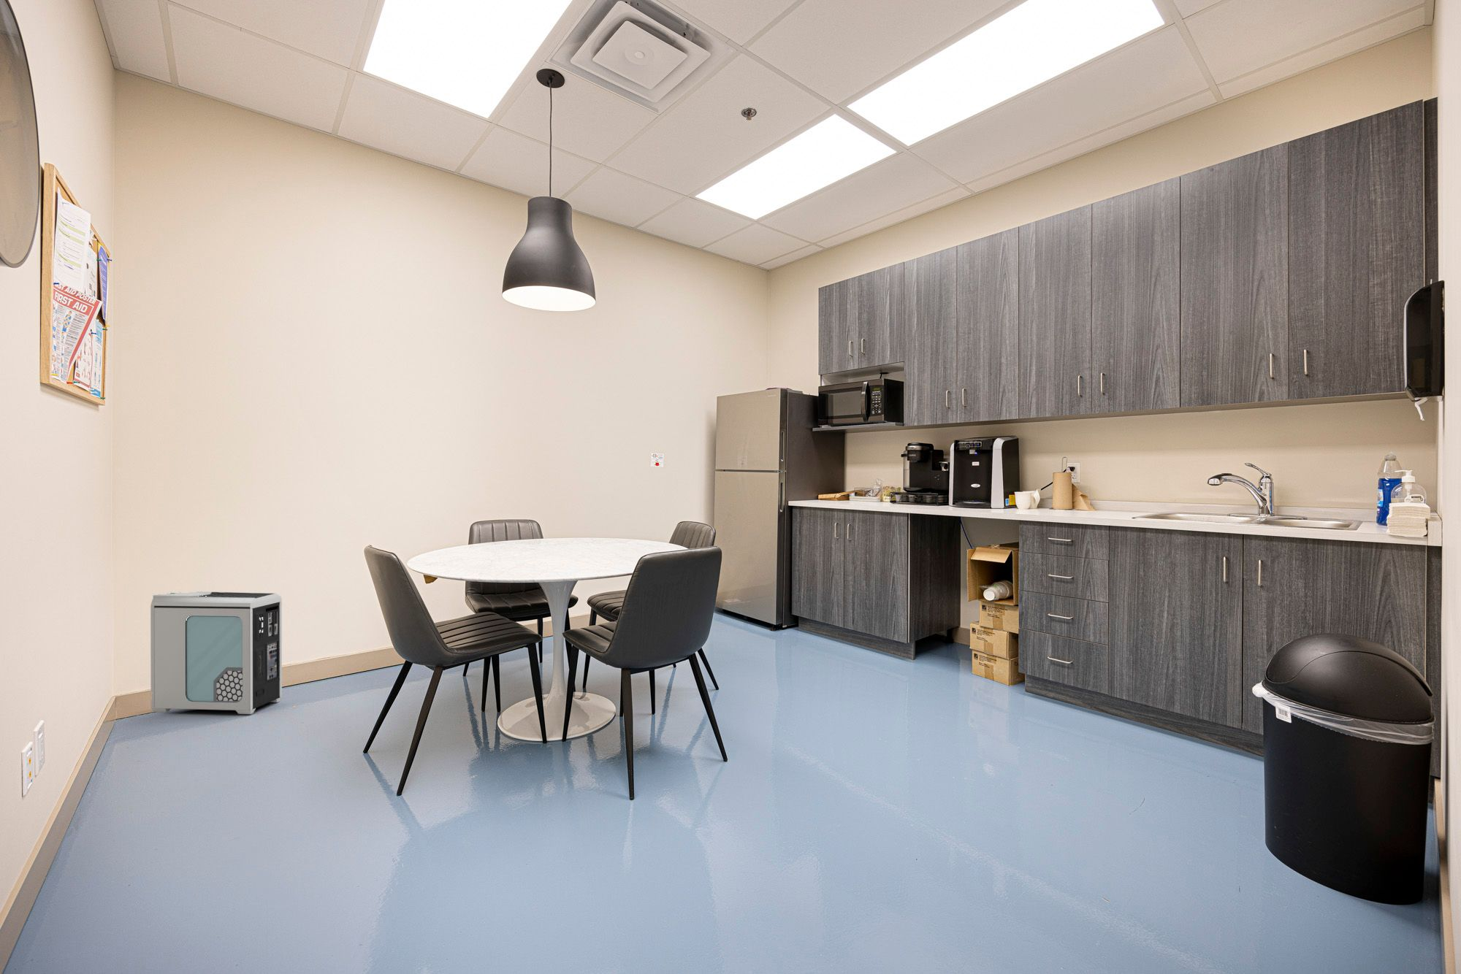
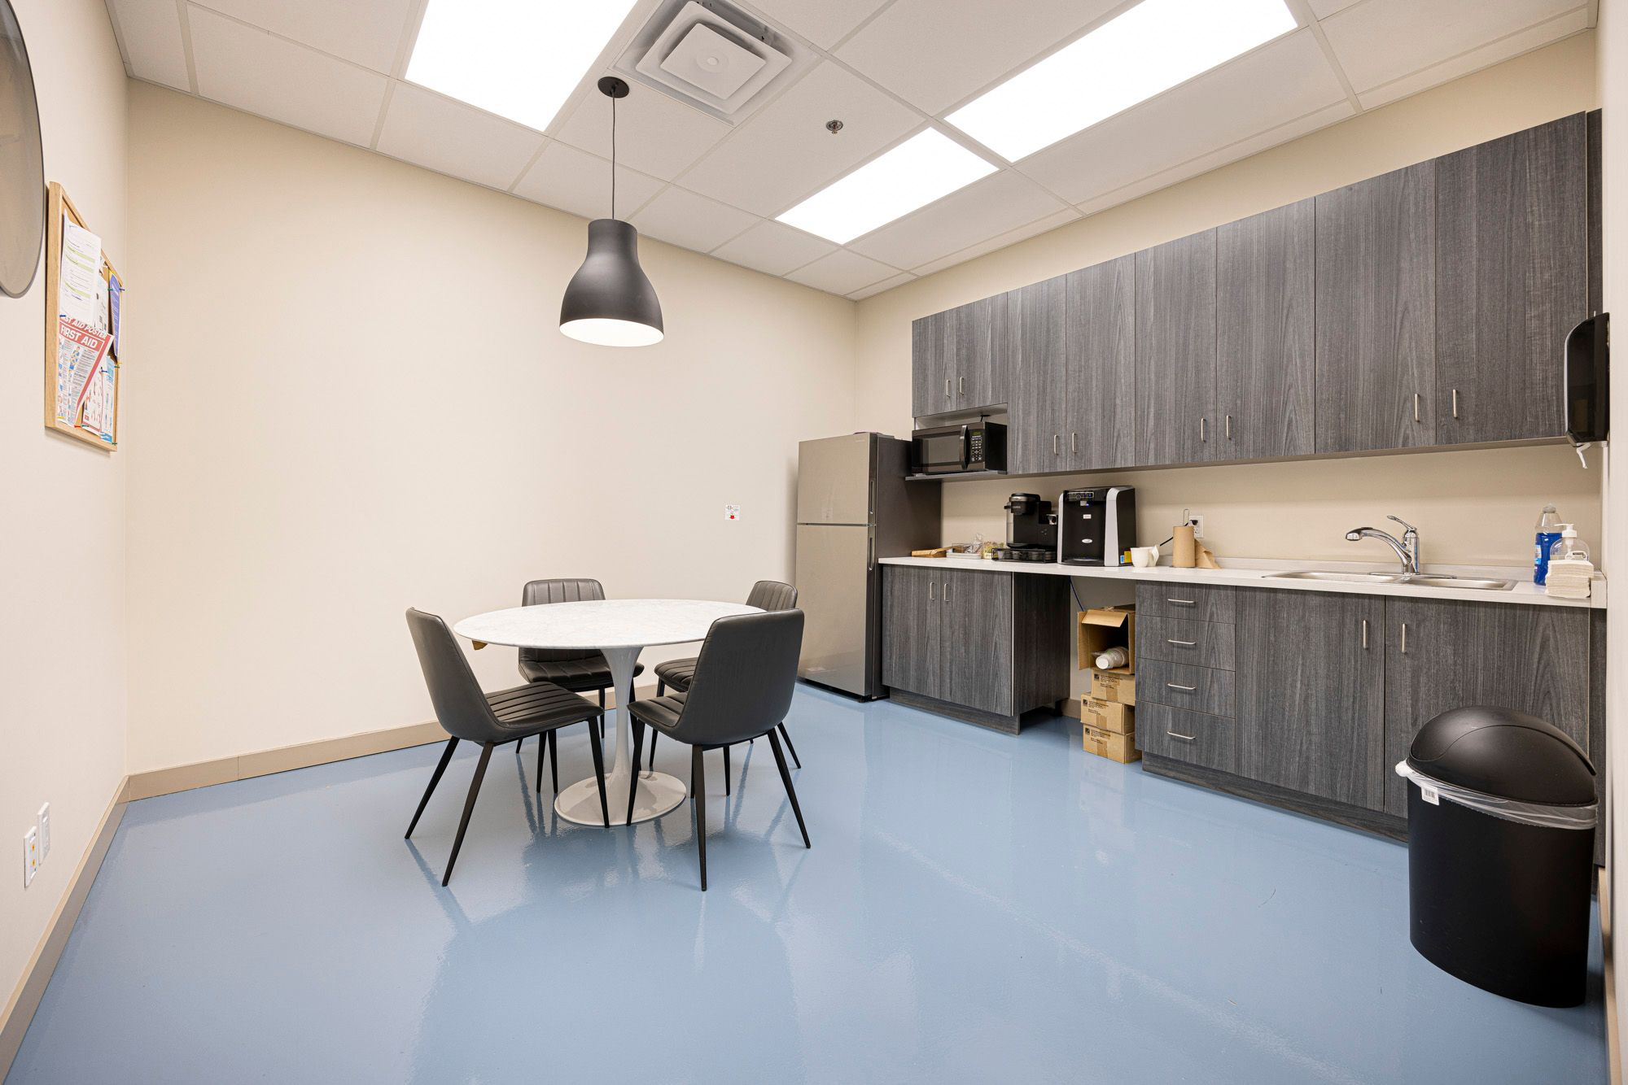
- air purifier (217, 650)
